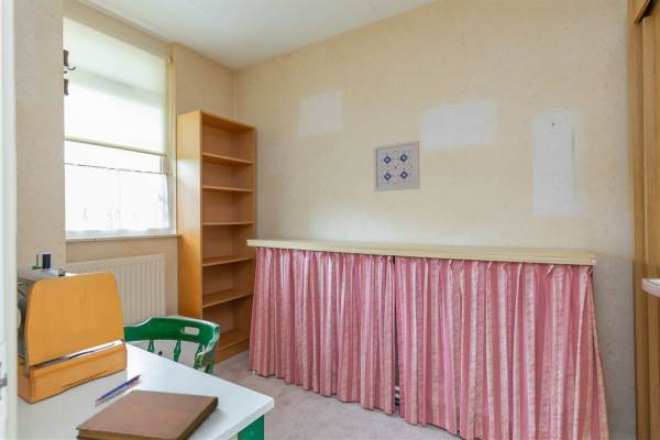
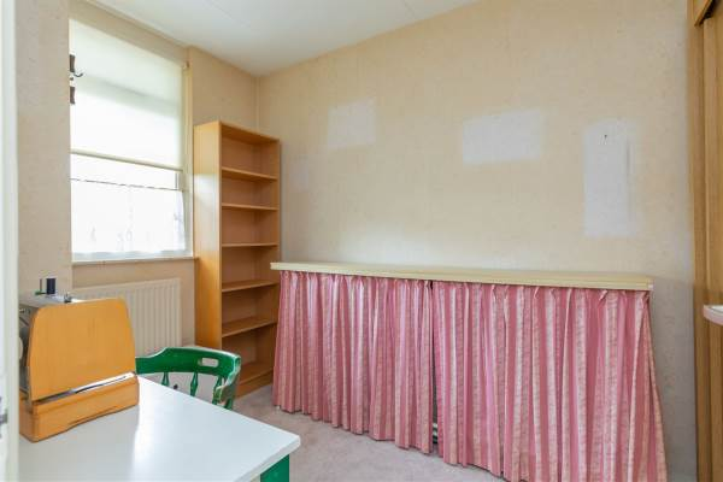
- notebook (152, 416)
- wall art (395, 166)
- pen (119, 387)
